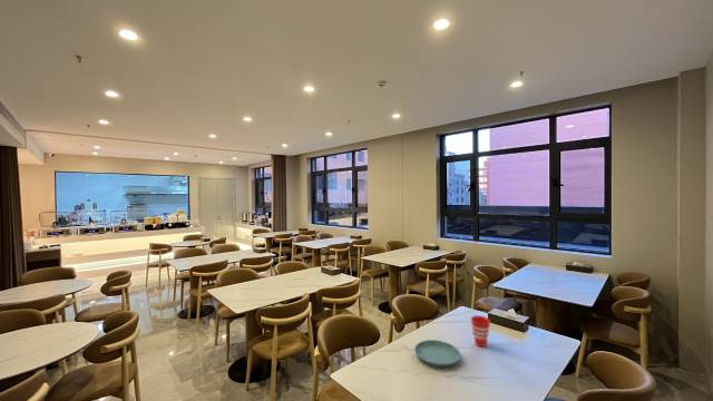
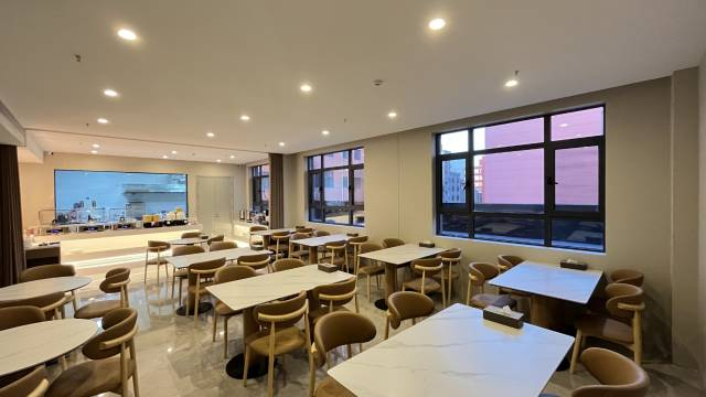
- cup (480, 331)
- saucer (437, 353)
